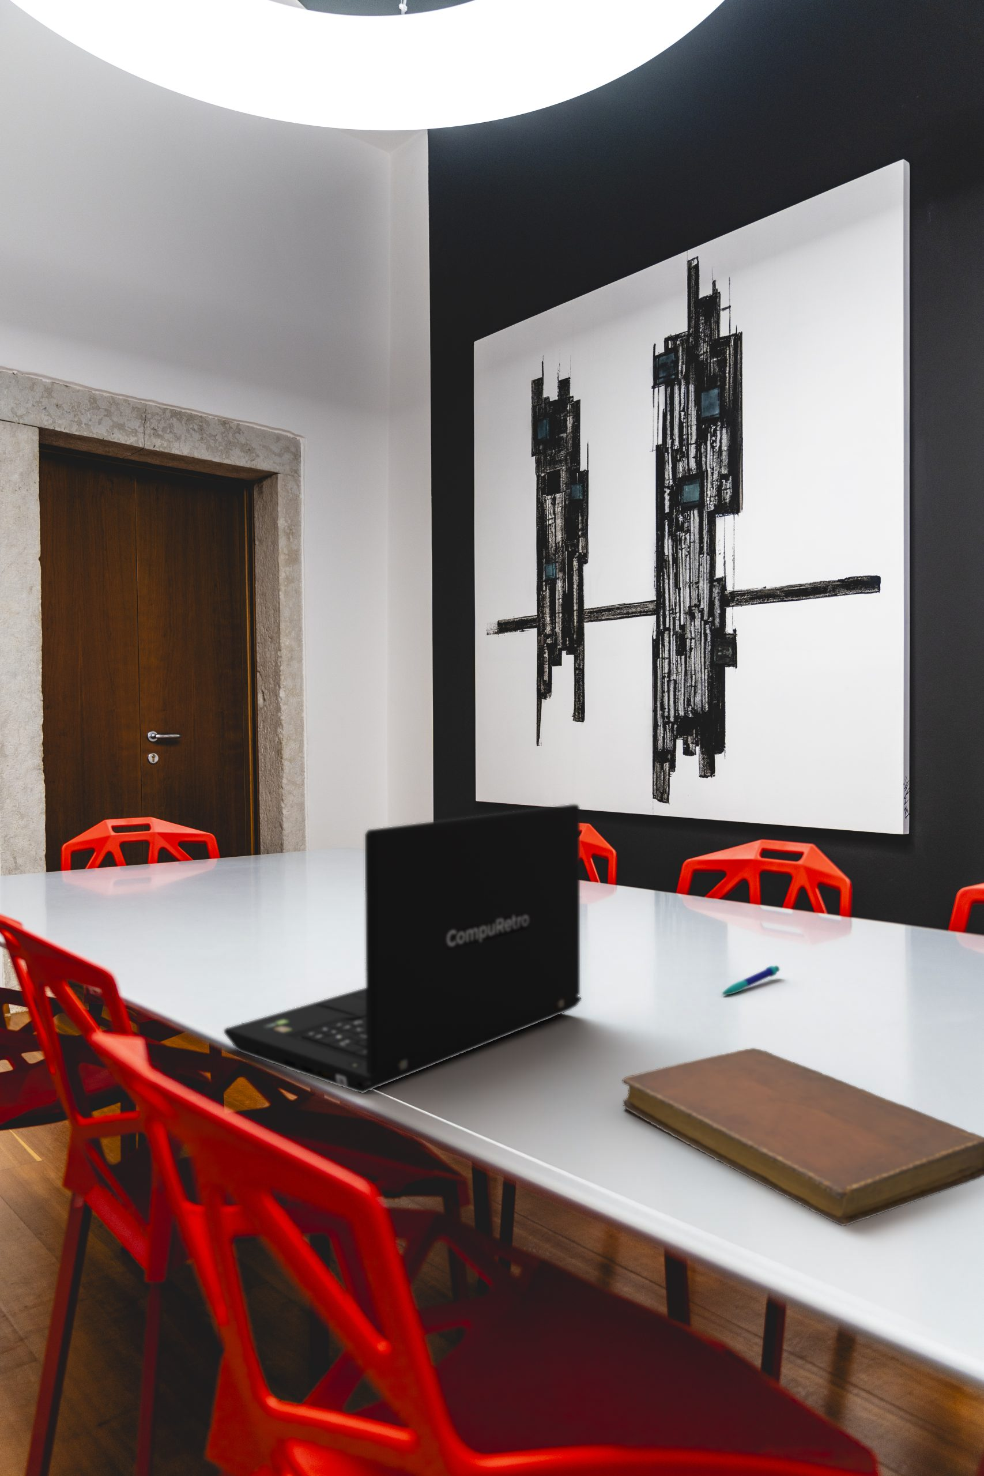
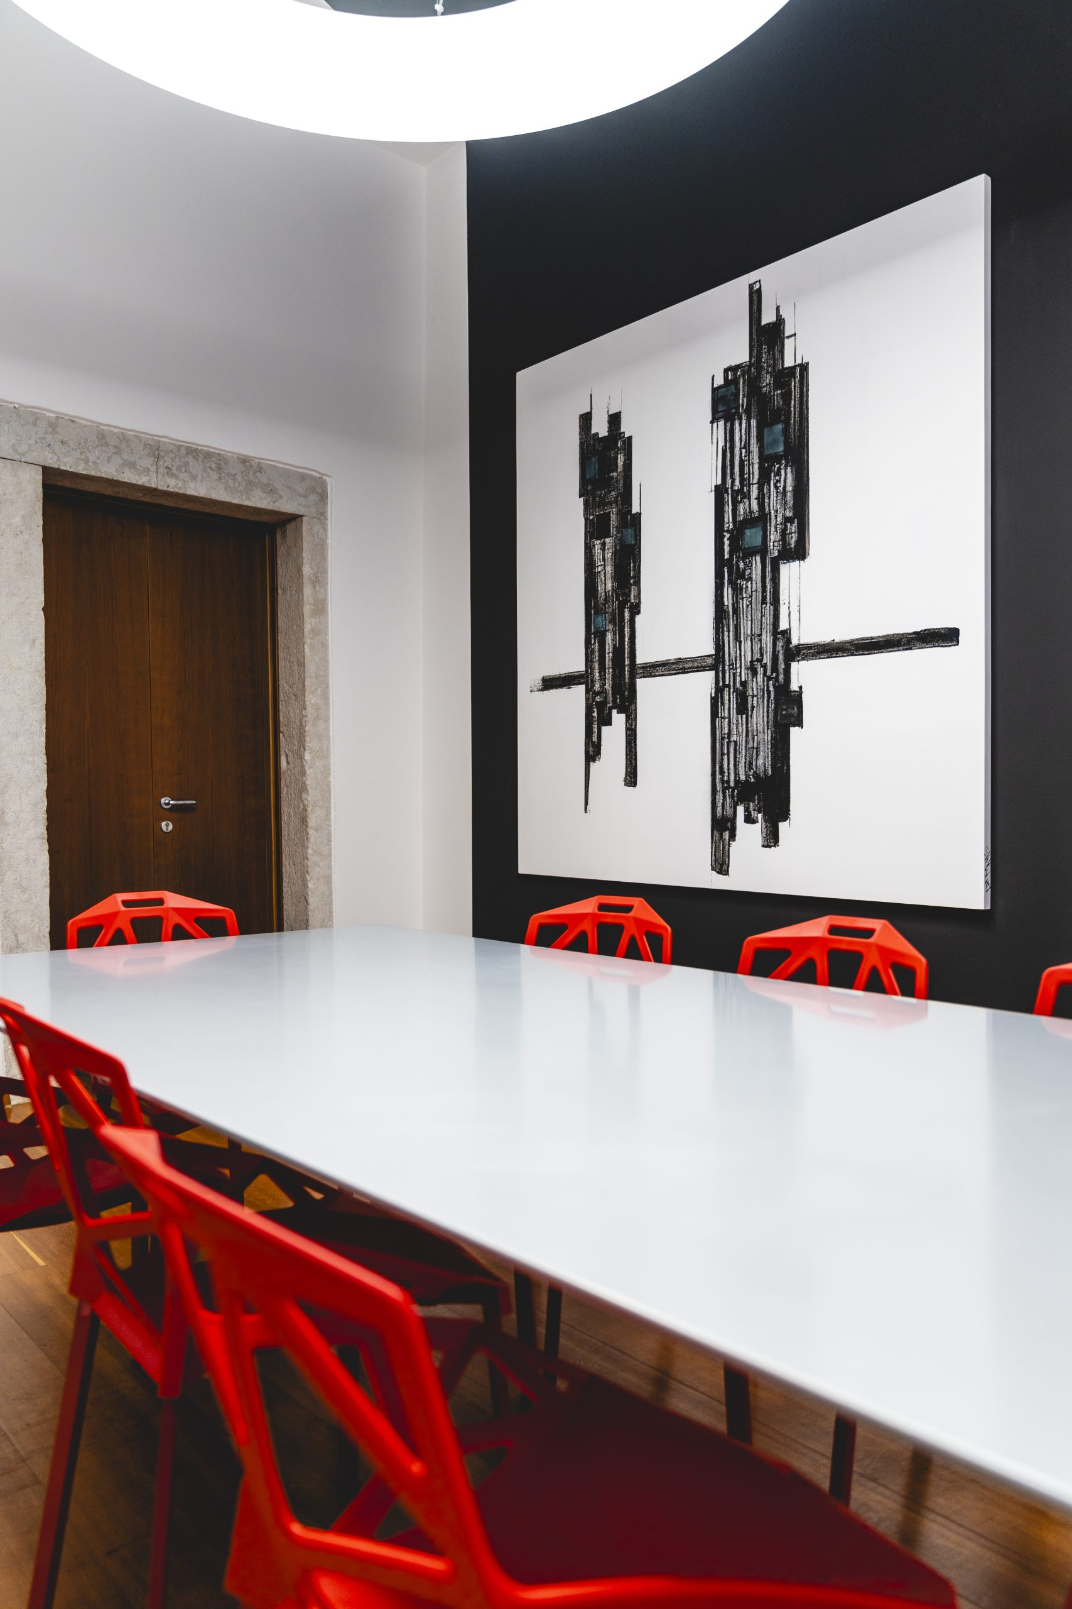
- laptop (412, 919)
- notebook (793, 1120)
- pen (749, 980)
